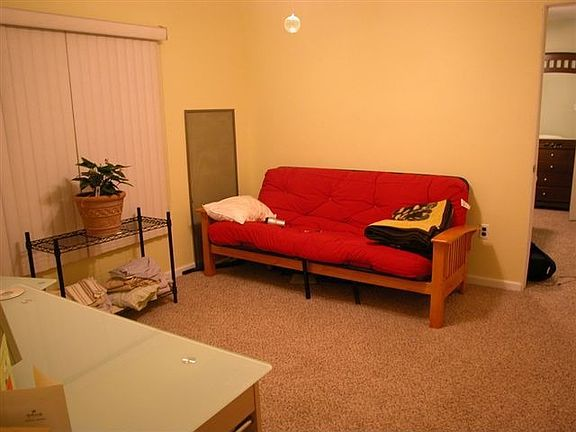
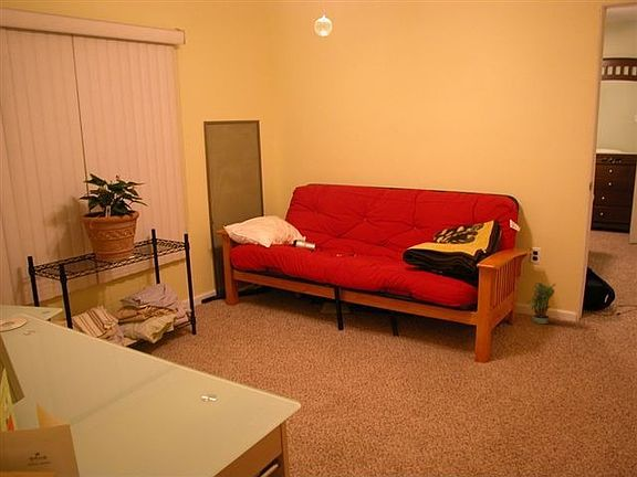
+ potted plant (539, 300)
